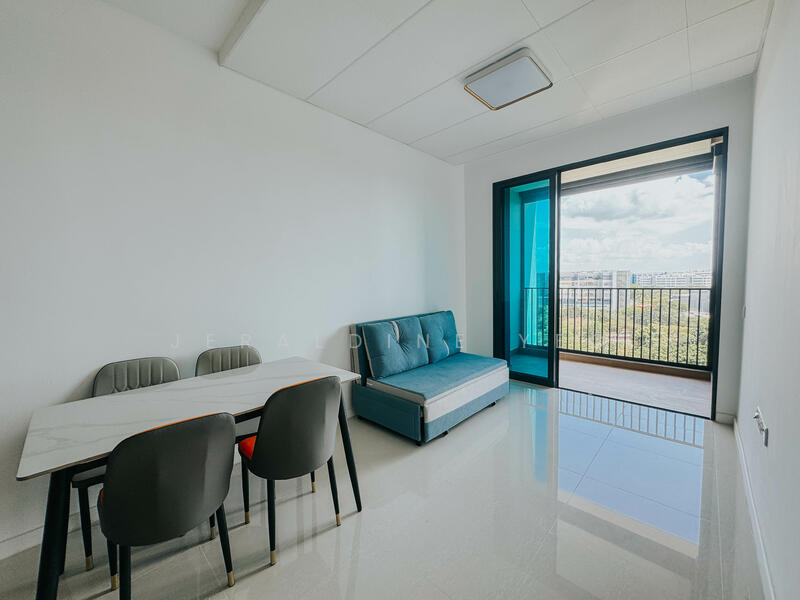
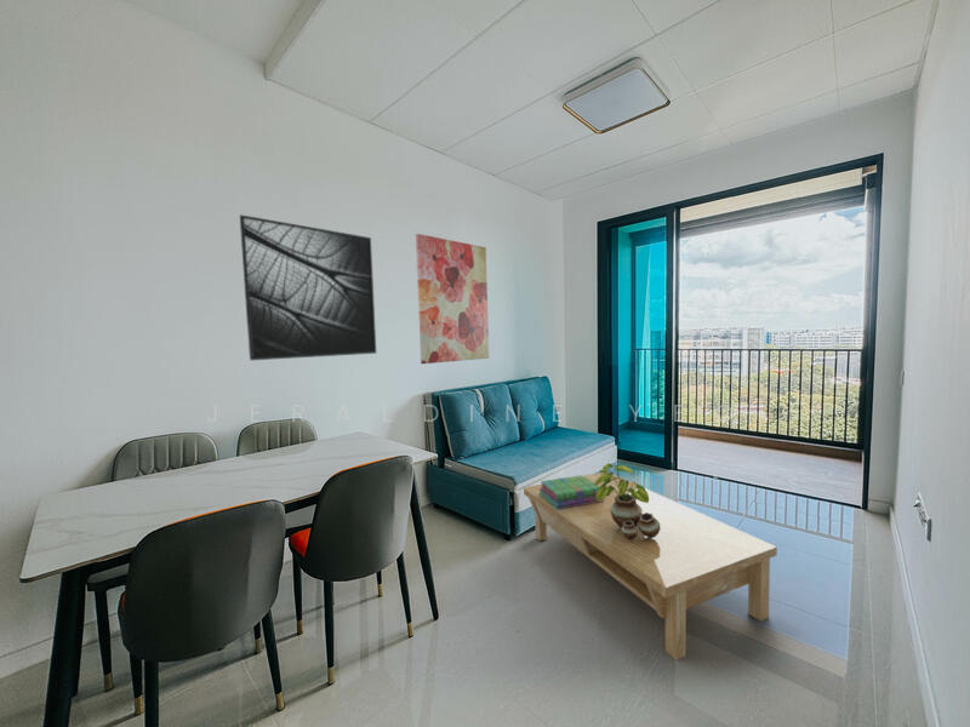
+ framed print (315, 292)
+ stack of books (570, 491)
+ wall art (455, 302)
+ coffee table (627, 542)
+ potted plant (623, 498)
